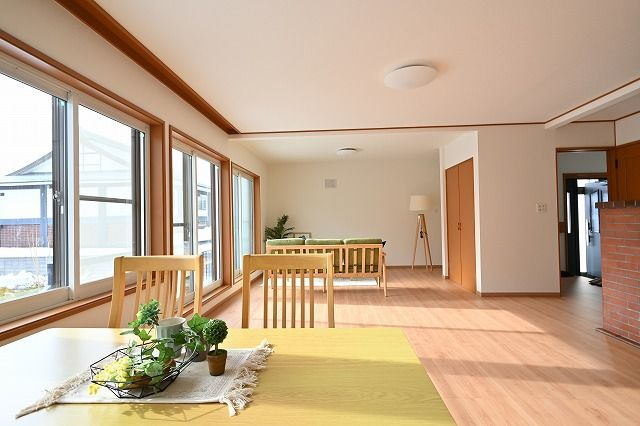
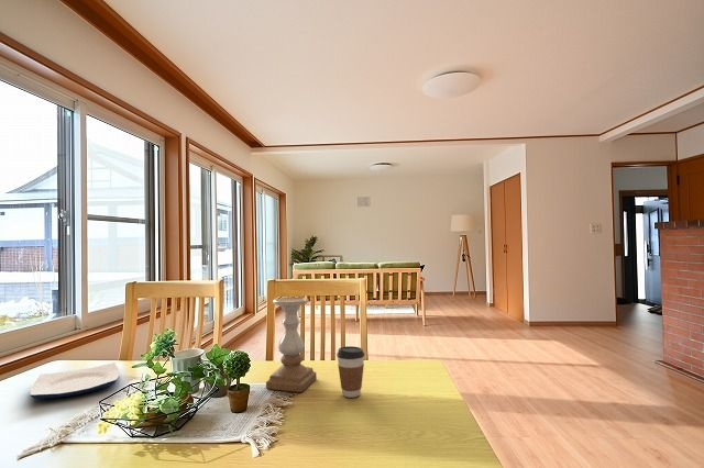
+ plate (77, 381)
+ candle holder (290, 341)
+ coffee cup (351, 371)
